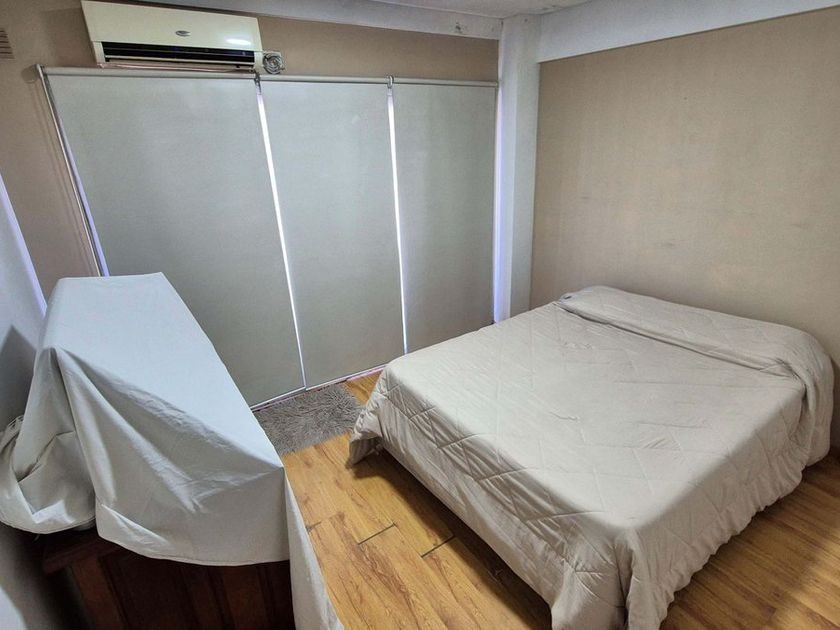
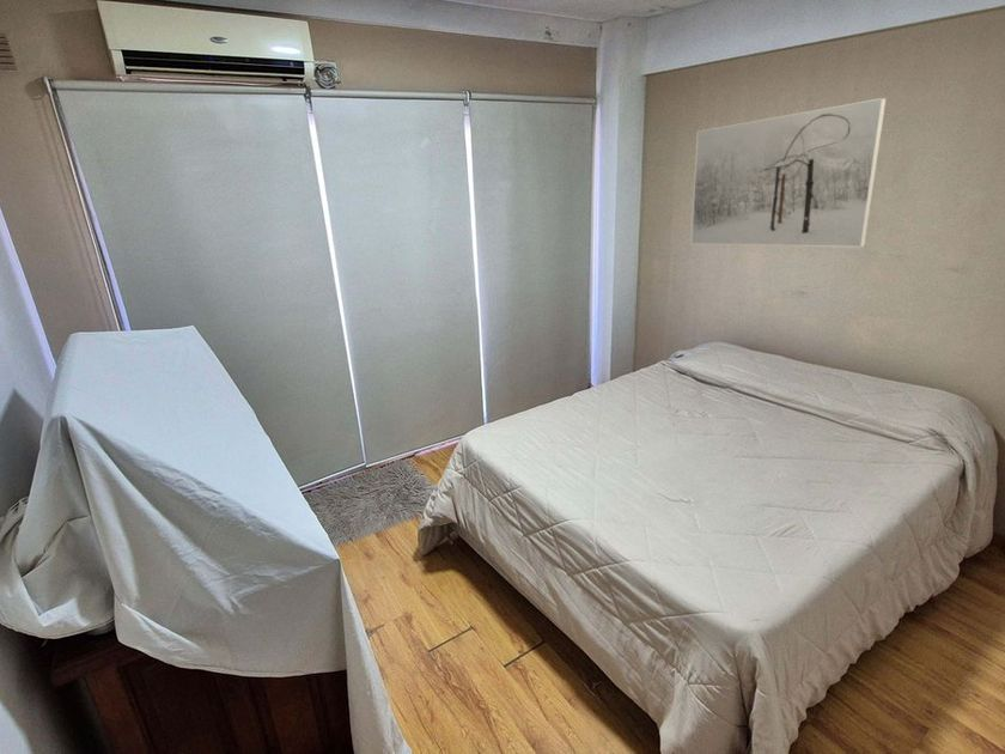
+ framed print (772, 183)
